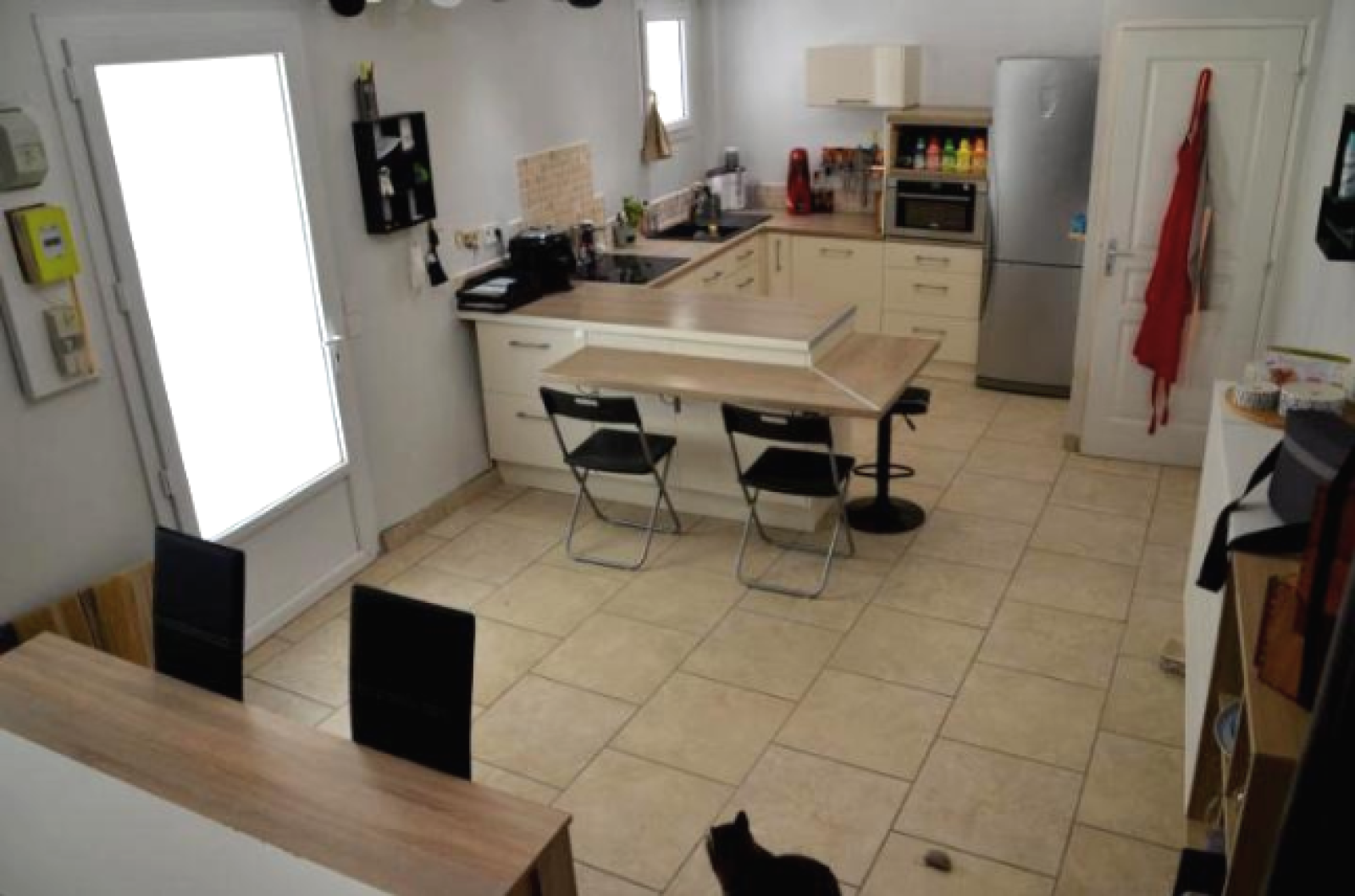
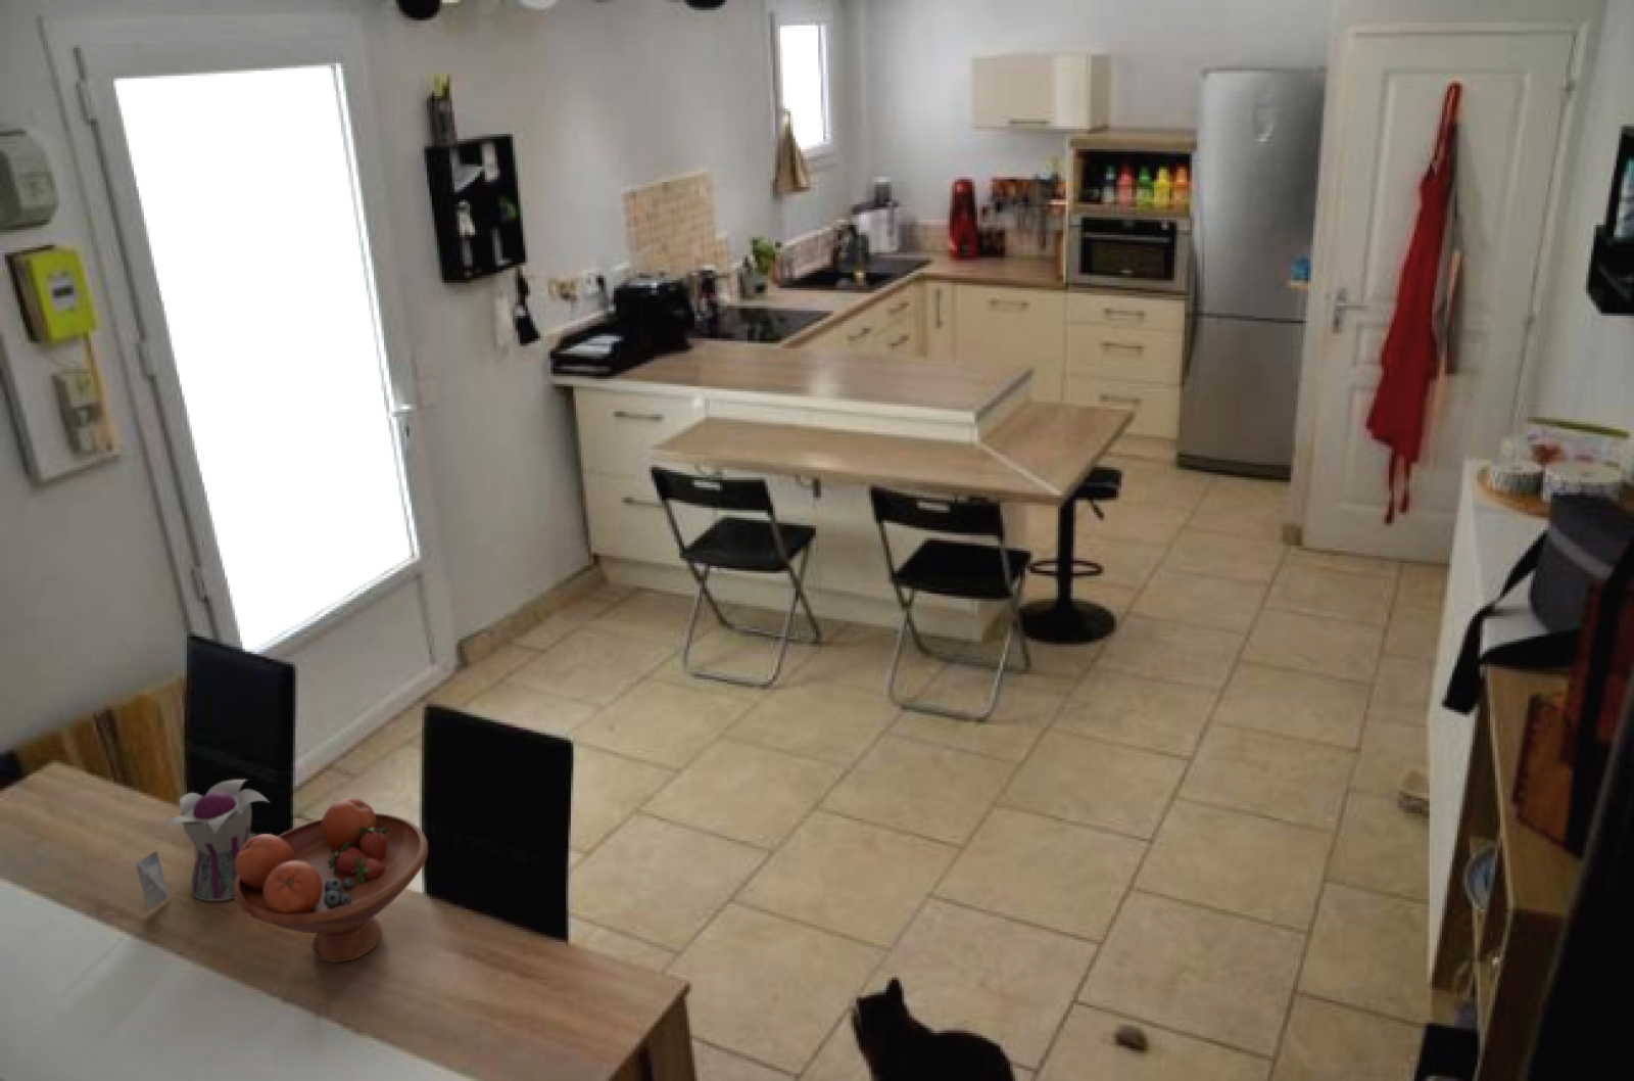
+ fruit bowl (336, 887)
+ teapot (210, 841)
